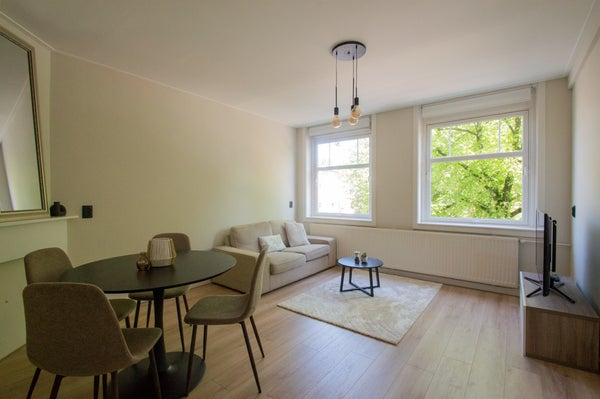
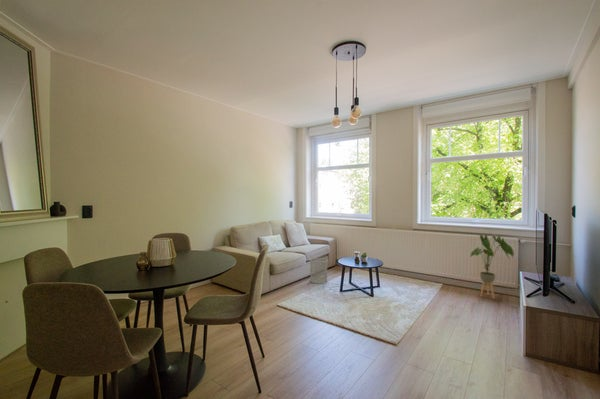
+ wastebasket (319, 270)
+ house plant (489, 265)
